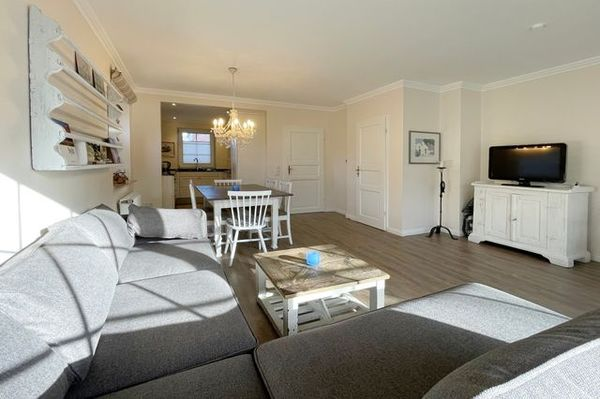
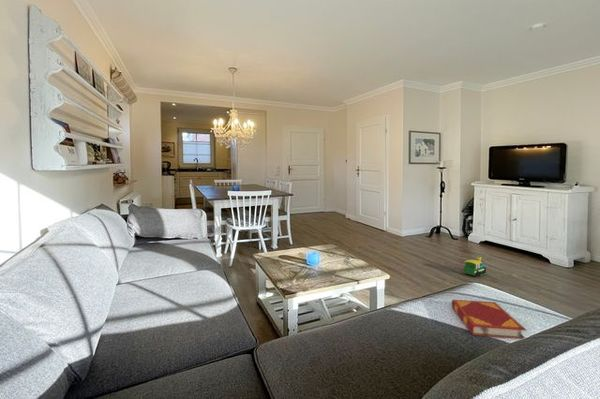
+ hardback book (484, 317)
+ toy train (475, 265)
